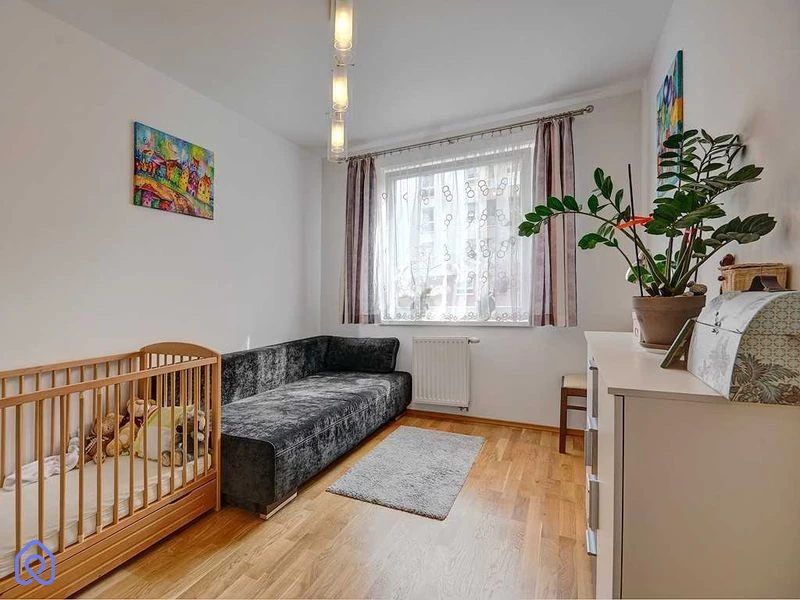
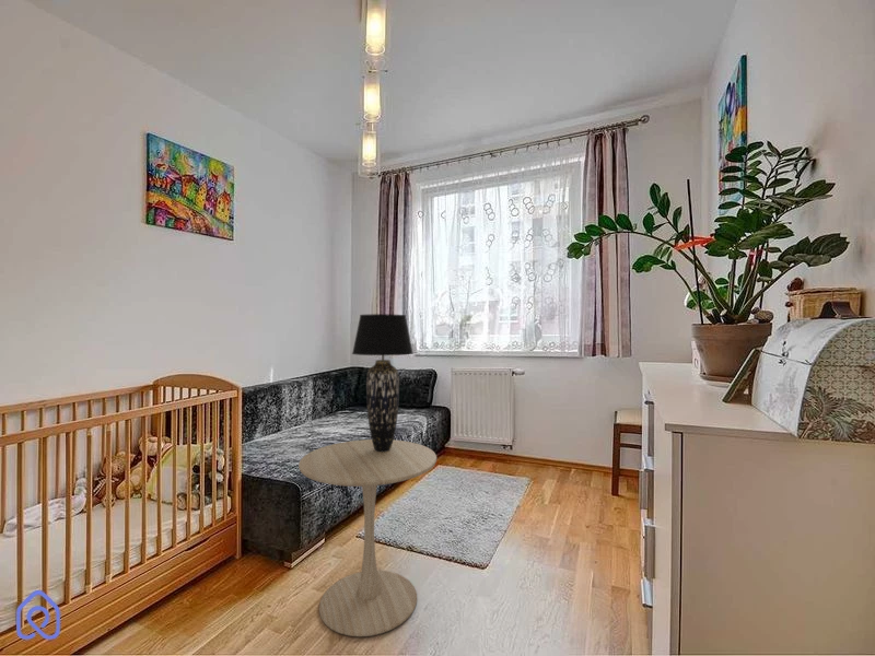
+ side table (369, 528)
+ table lamp (383, 382)
